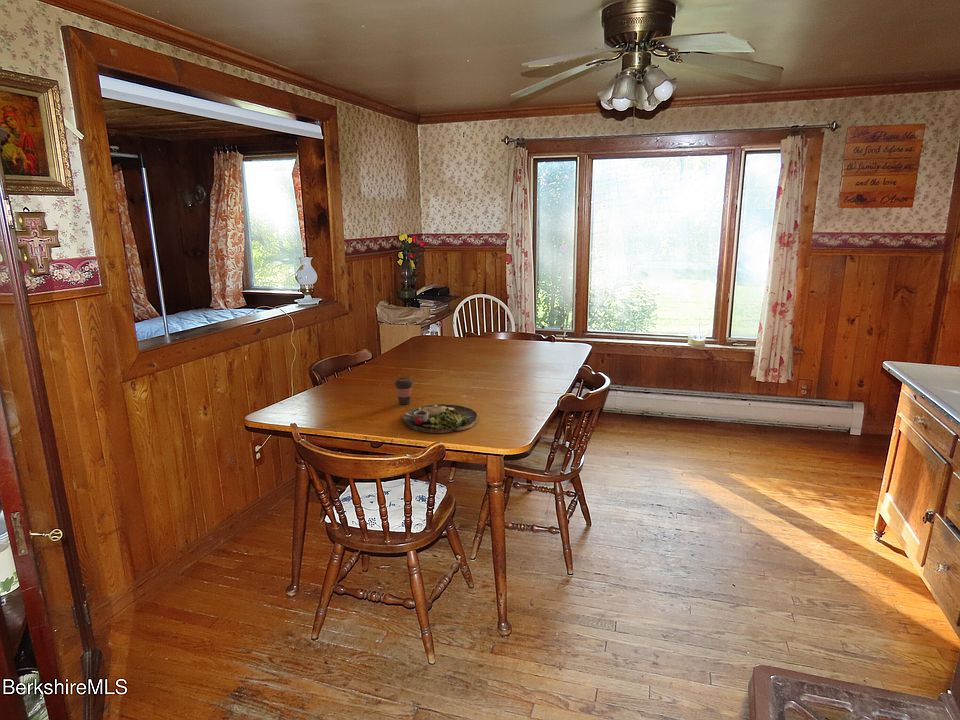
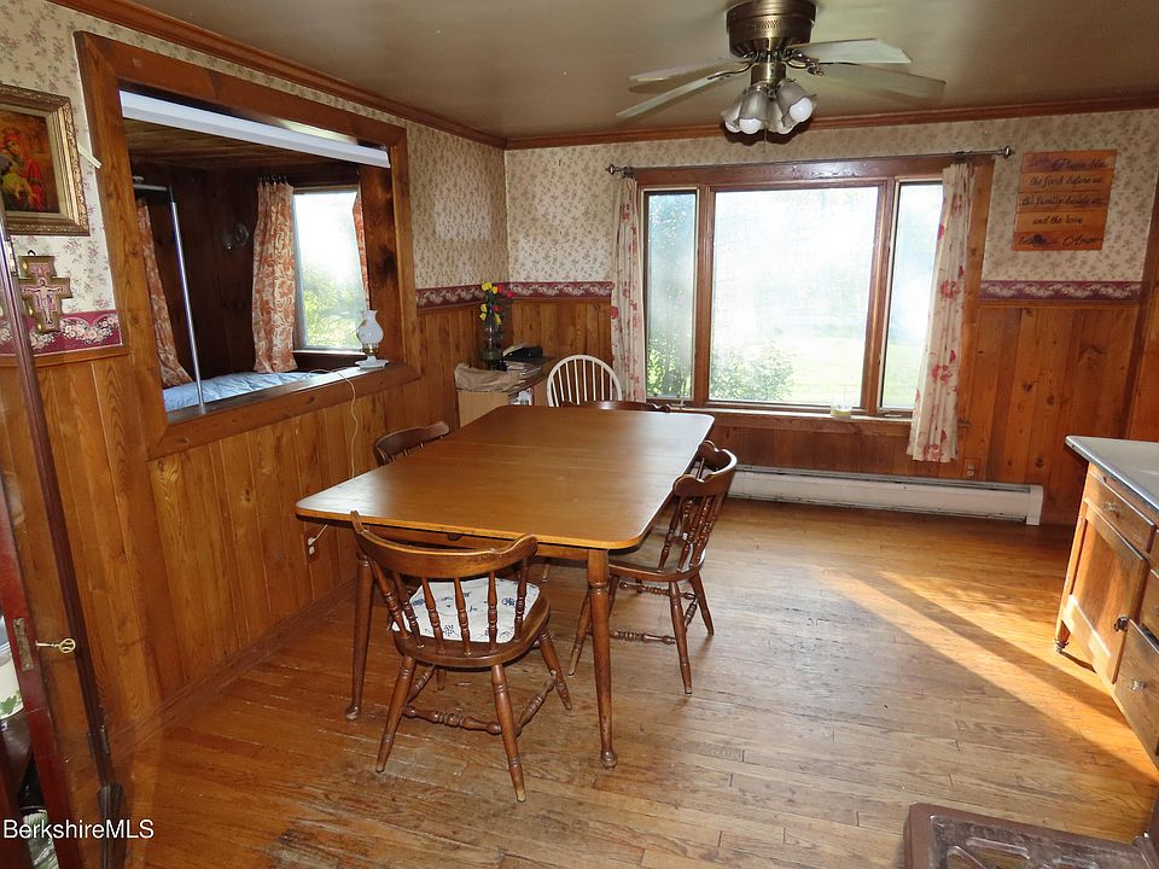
- dinner plate (440, 412)
- coffee cup (403, 391)
